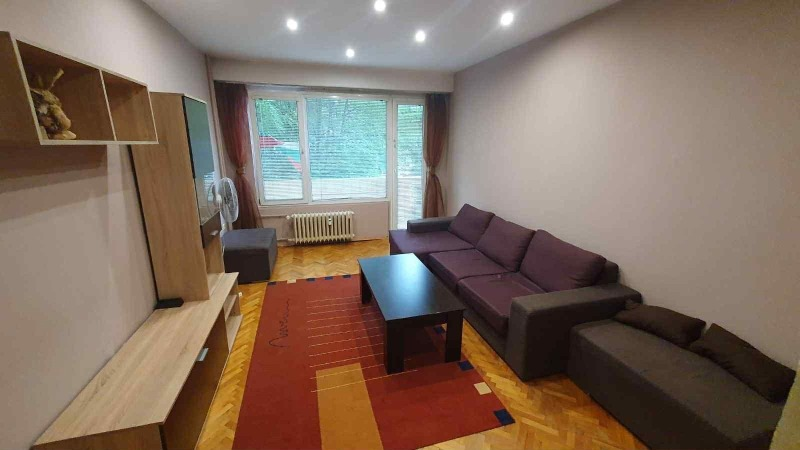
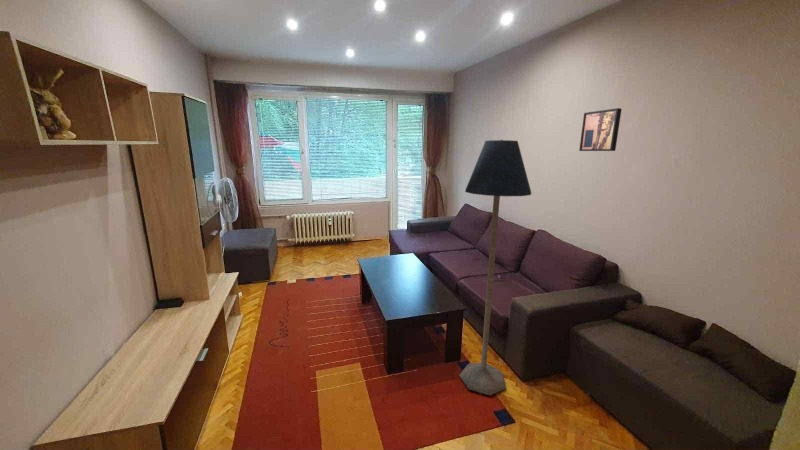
+ wall art (599, 131)
+ floor lamp (491, 269)
